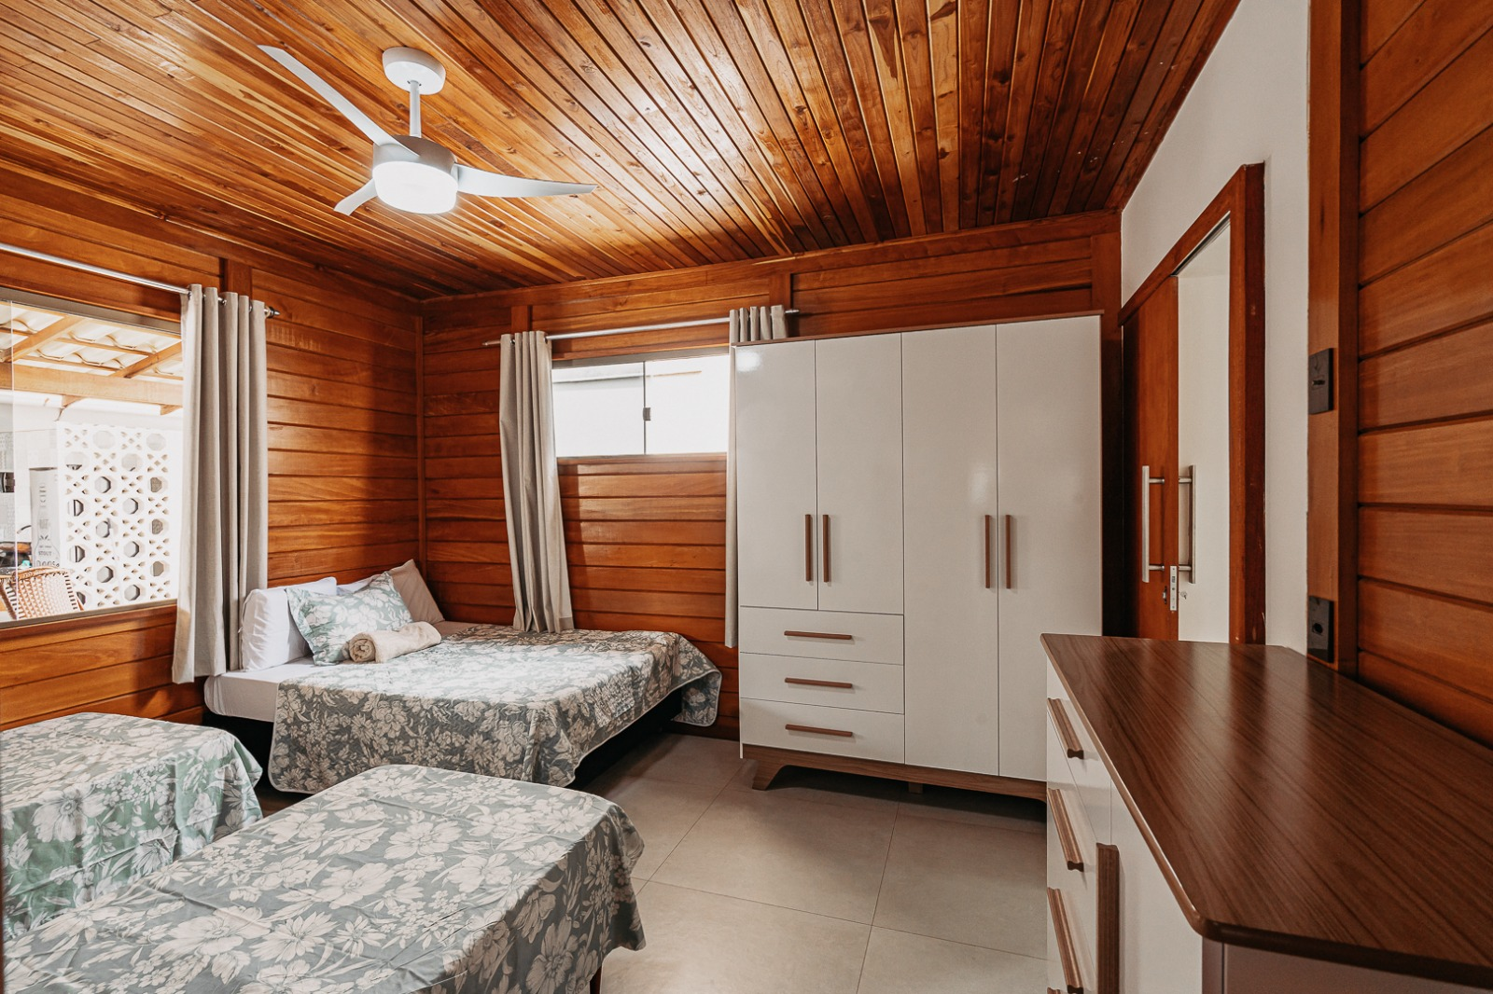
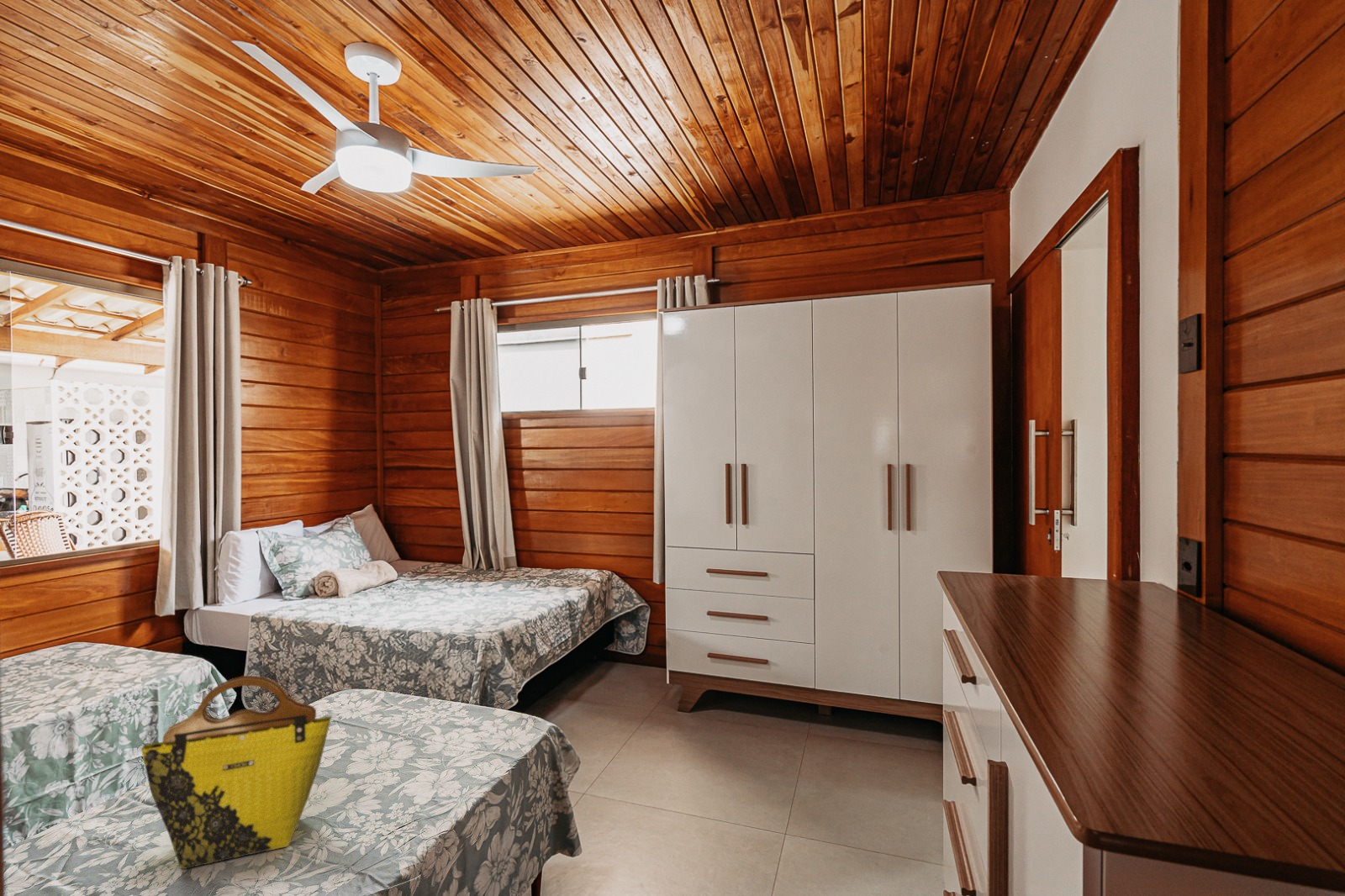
+ tote bag (242, 759)
